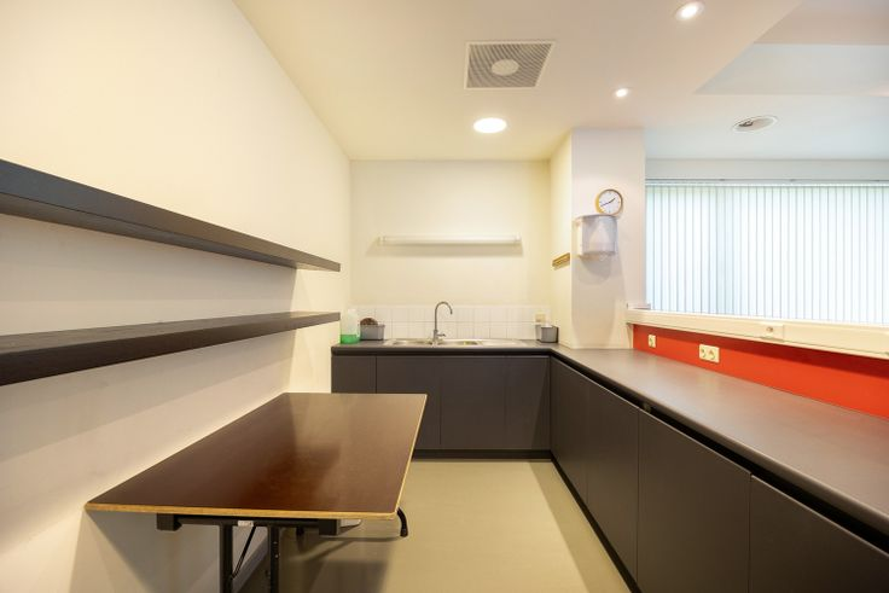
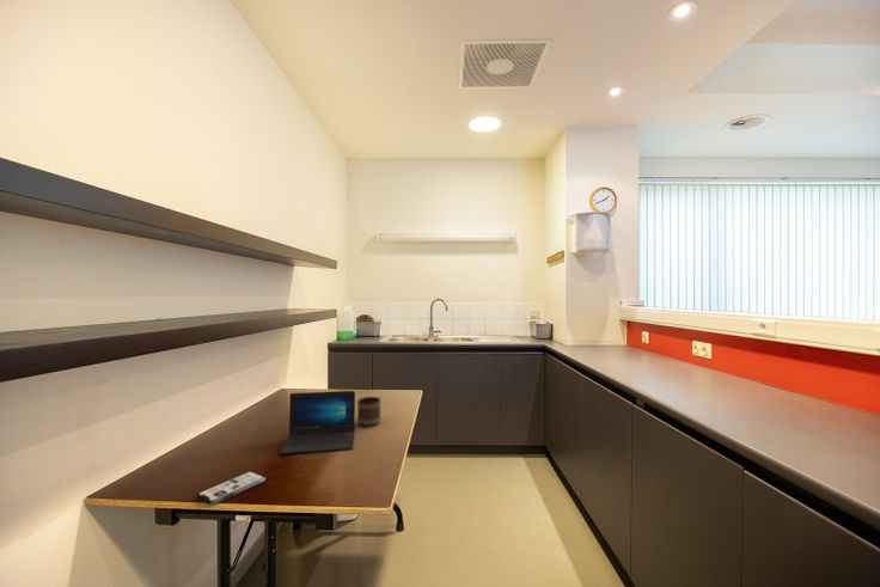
+ phone case (232, 487)
+ mug (371, 410)
+ laptop (319, 420)
